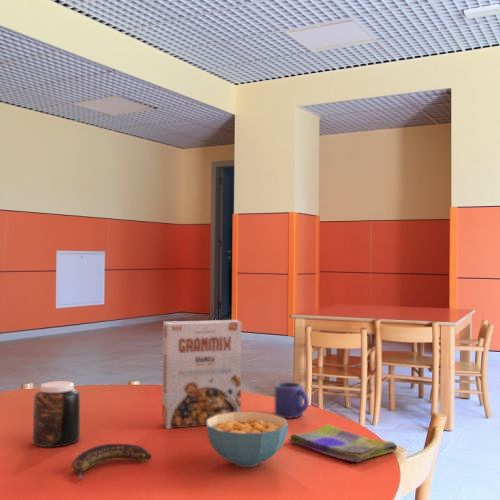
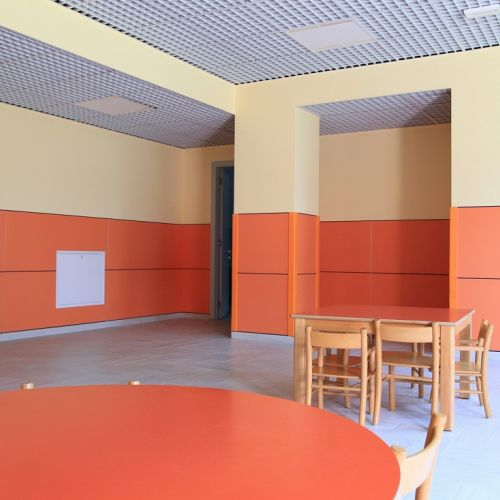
- dish towel (342, 441)
- mug (292, 400)
- jar (56, 412)
- banana (107, 457)
- cereal bowl (246, 442)
- cereal box (202, 372)
